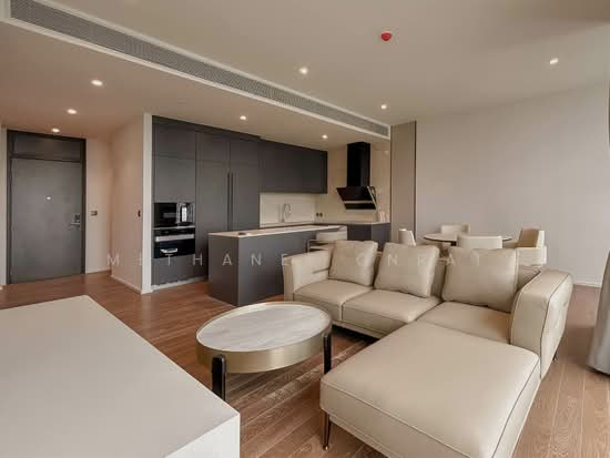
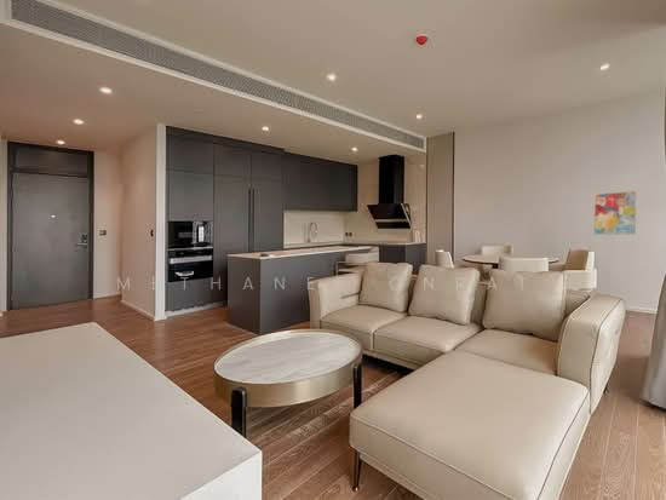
+ wall art (614, 213)
